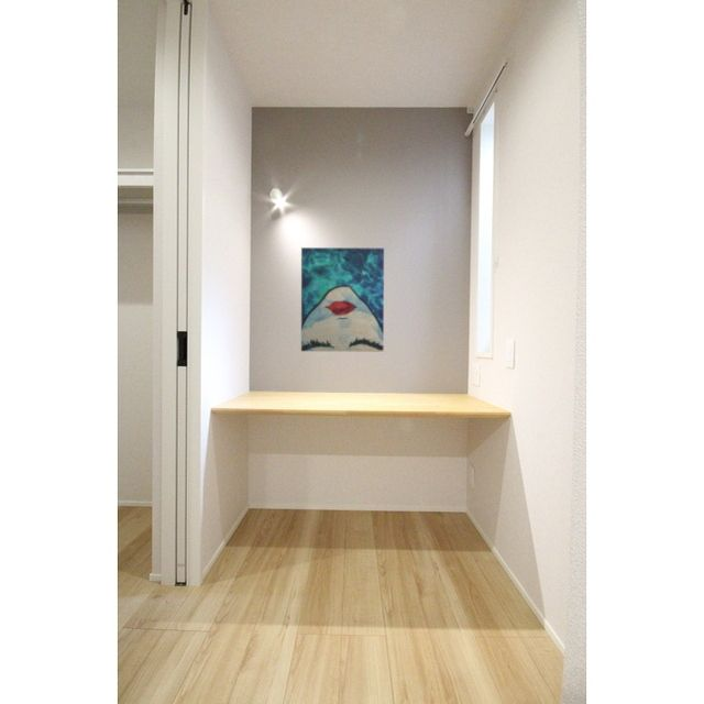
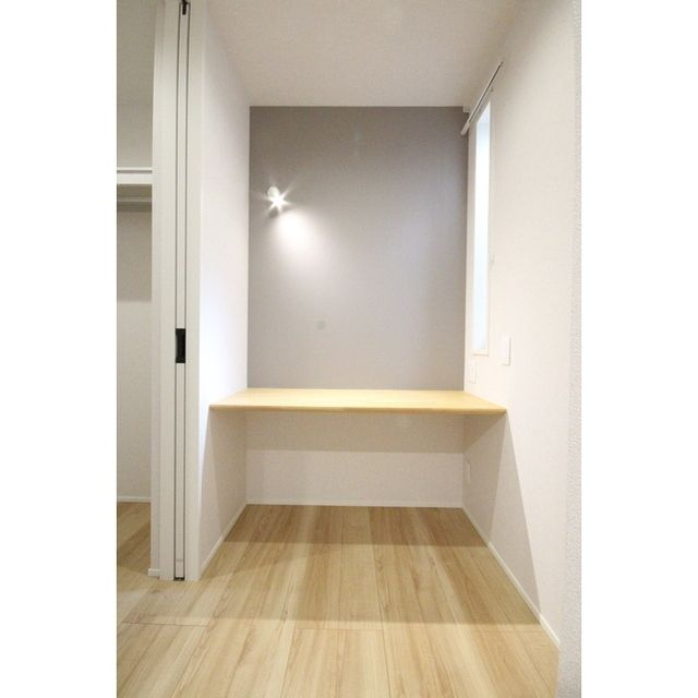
- wall art (342, 299)
